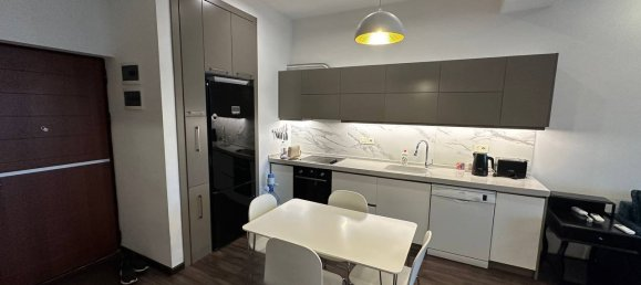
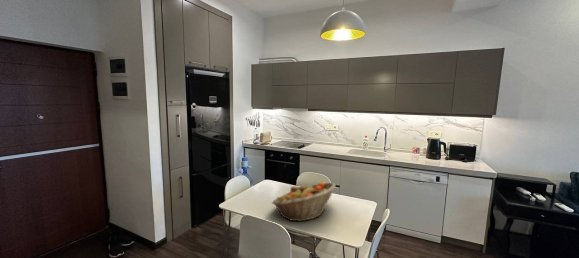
+ fruit basket (304, 198)
